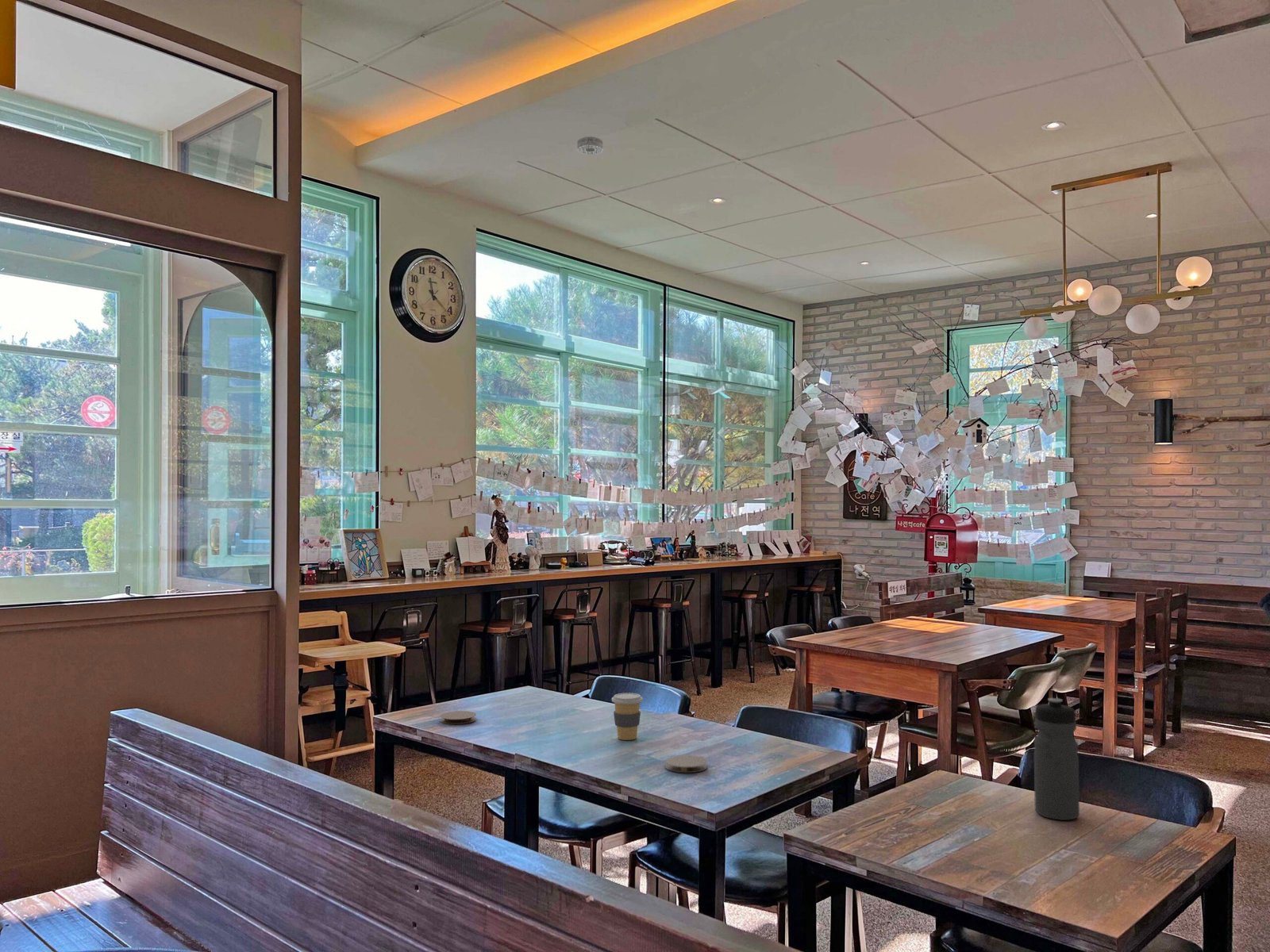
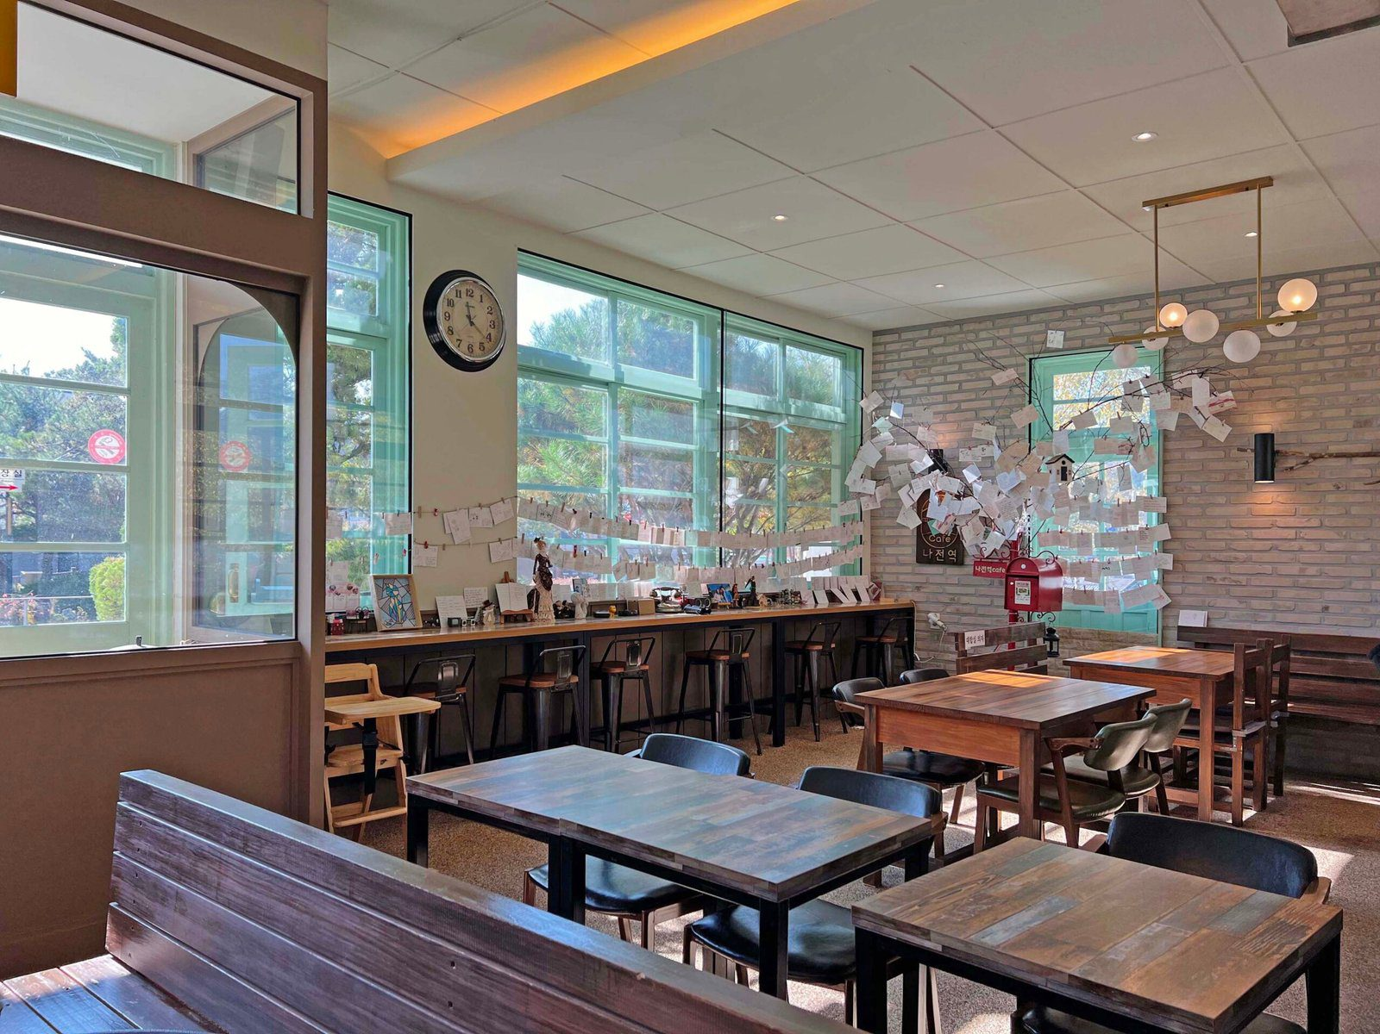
- smoke detector (590, 145)
- coaster (458, 717)
- water bottle (1056, 756)
- coaster (686, 763)
- coffee cup (627, 716)
